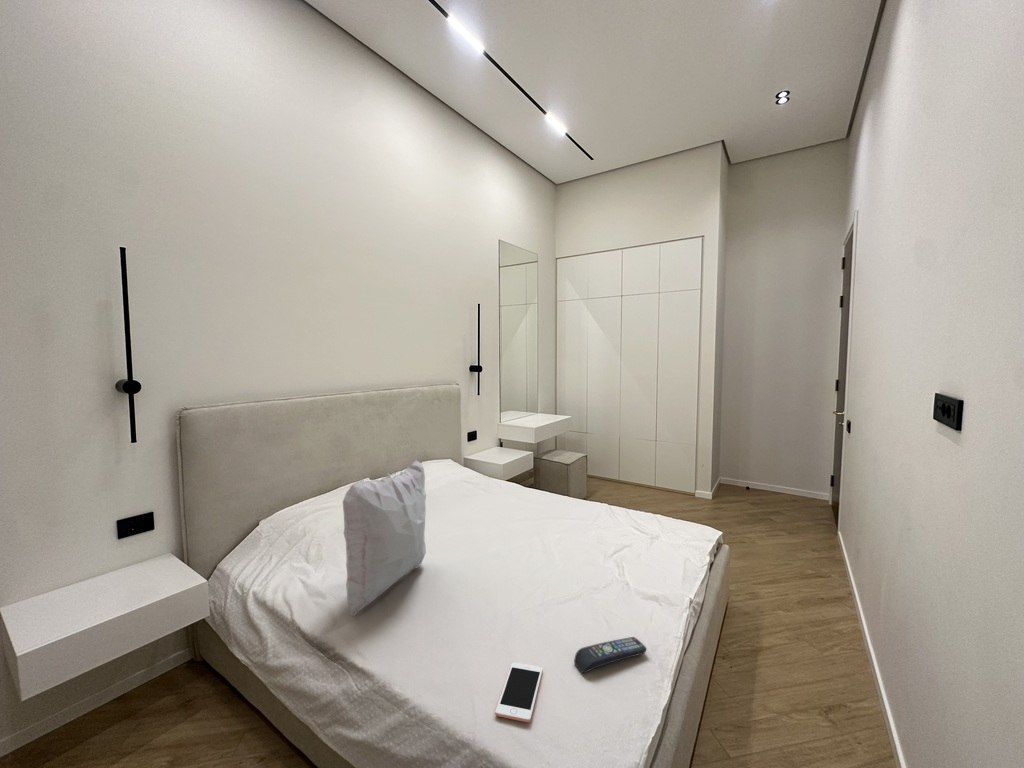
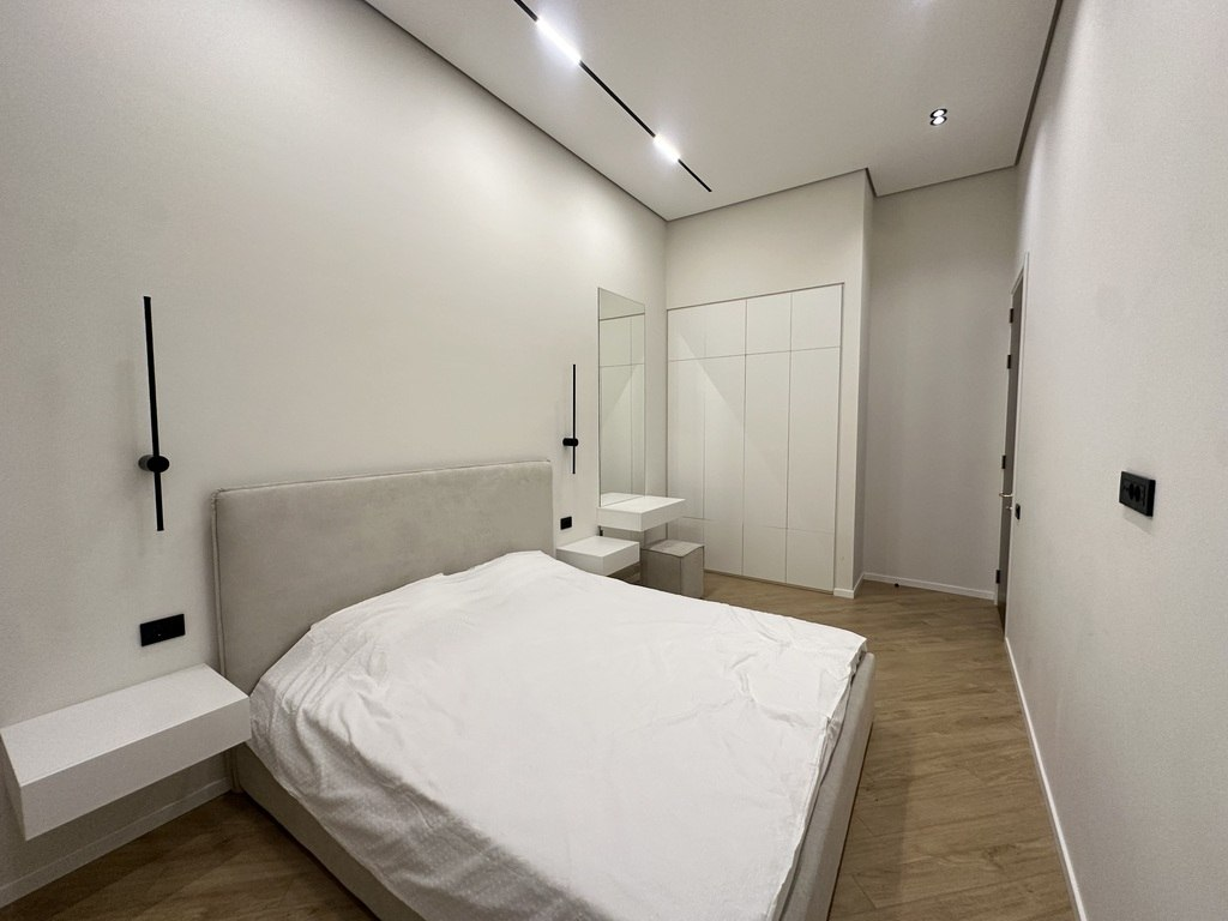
- remote control (610, 652)
- cell phone (520, 690)
- pillow (389, 530)
